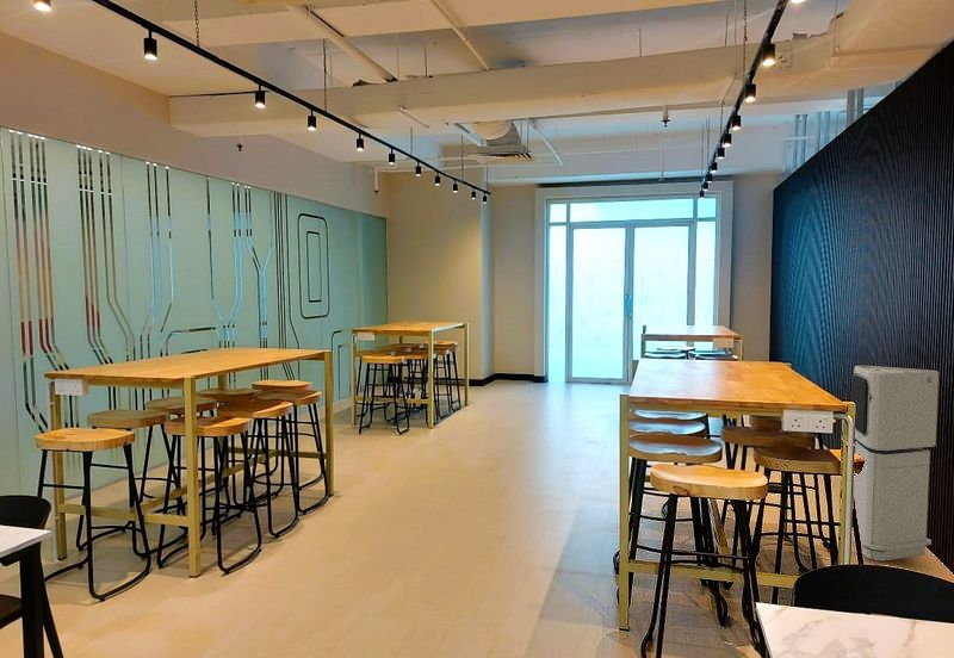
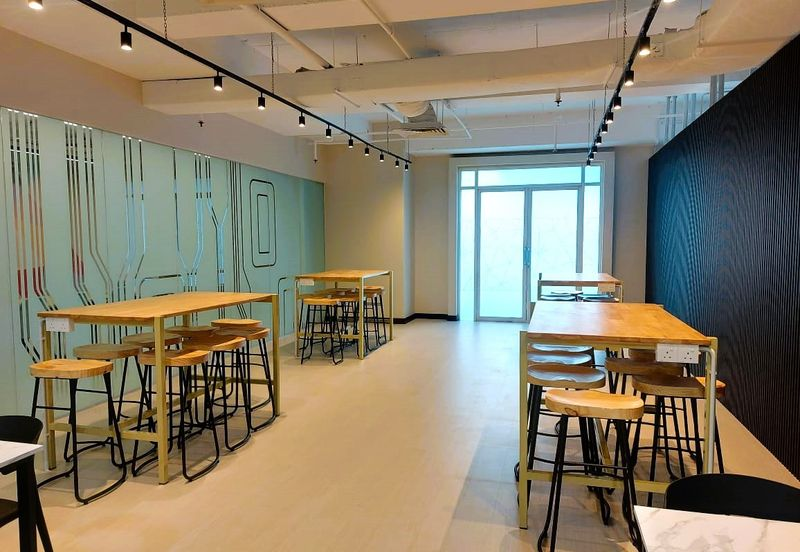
- air purifier (894, 461)
